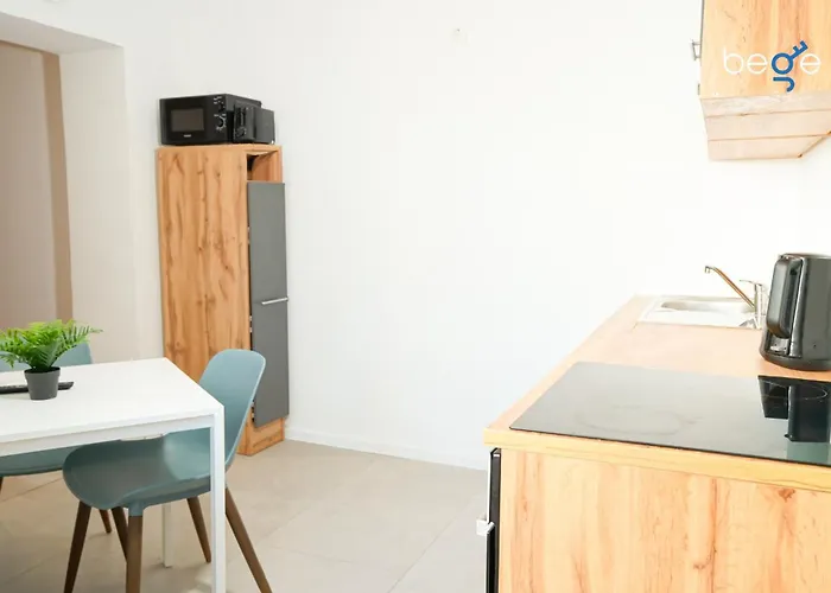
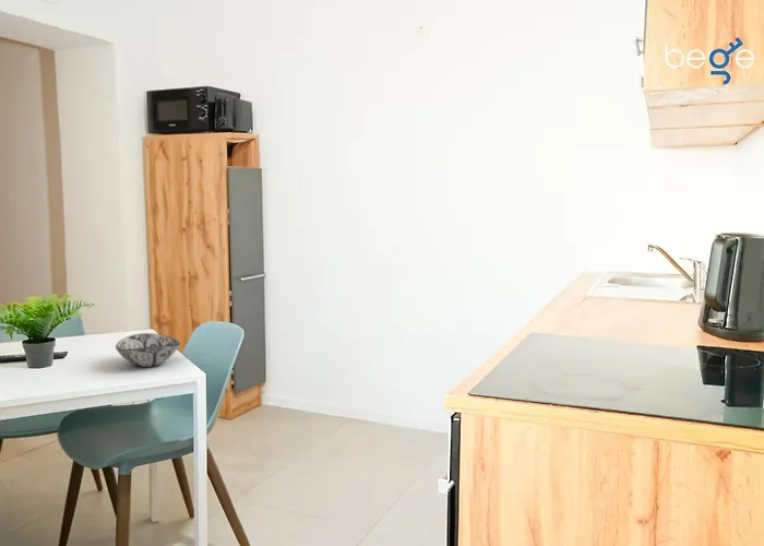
+ decorative bowl (148, 352)
